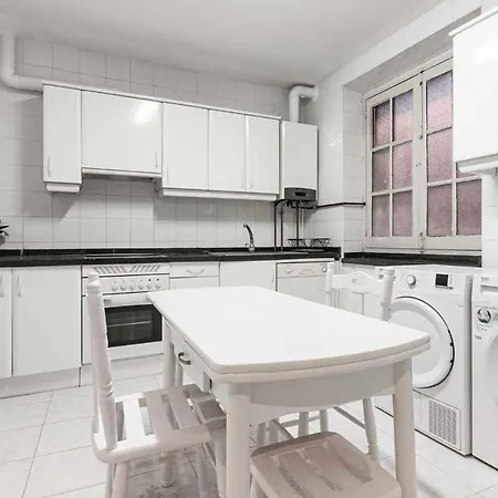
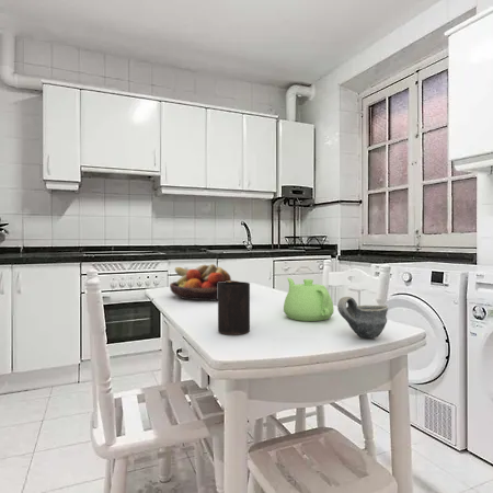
+ cup (233, 307)
+ fruit bowl (206, 280)
+ teapot (306, 297)
+ cup (362, 316)
